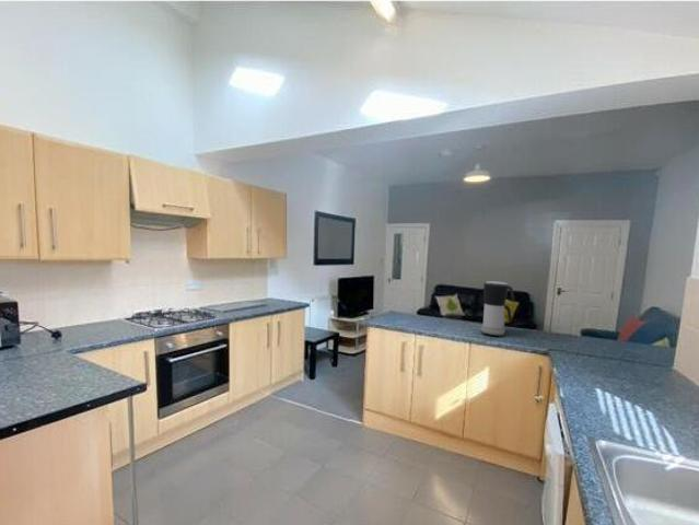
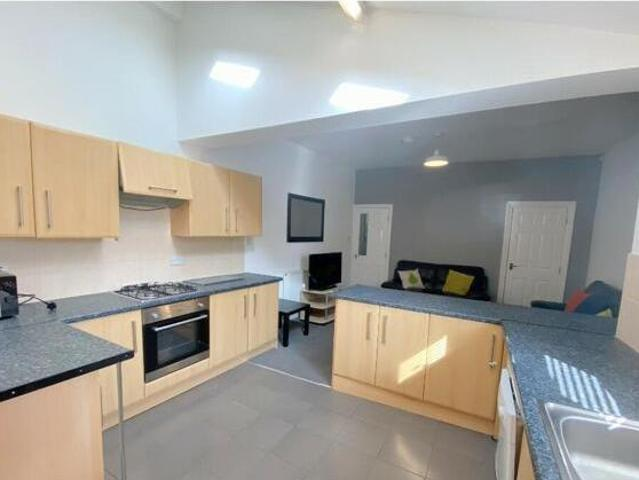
- coffee maker (498, 307)
